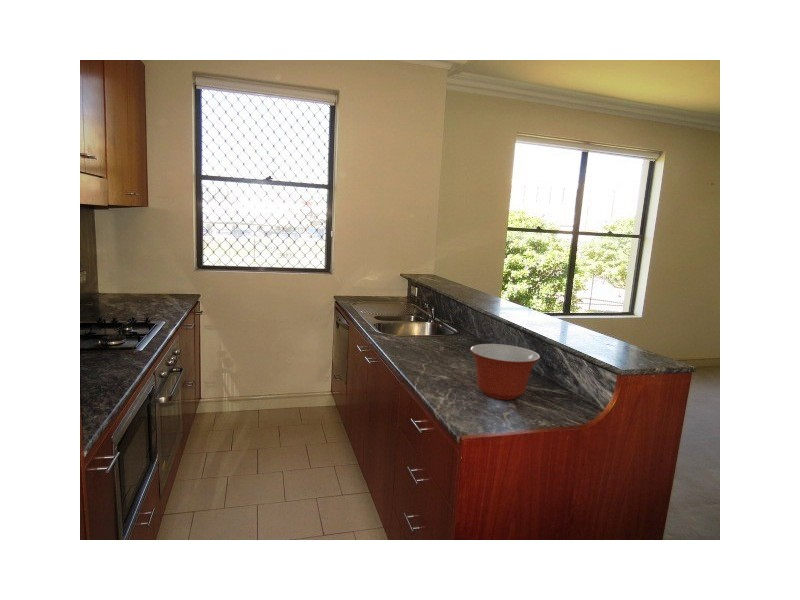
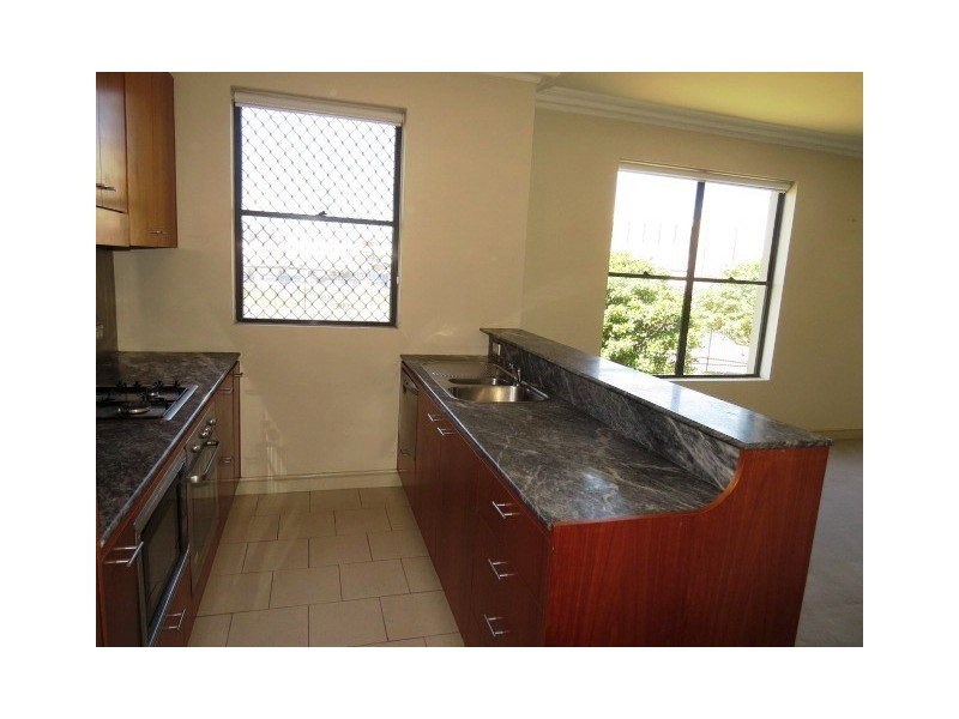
- mixing bowl (502, 372)
